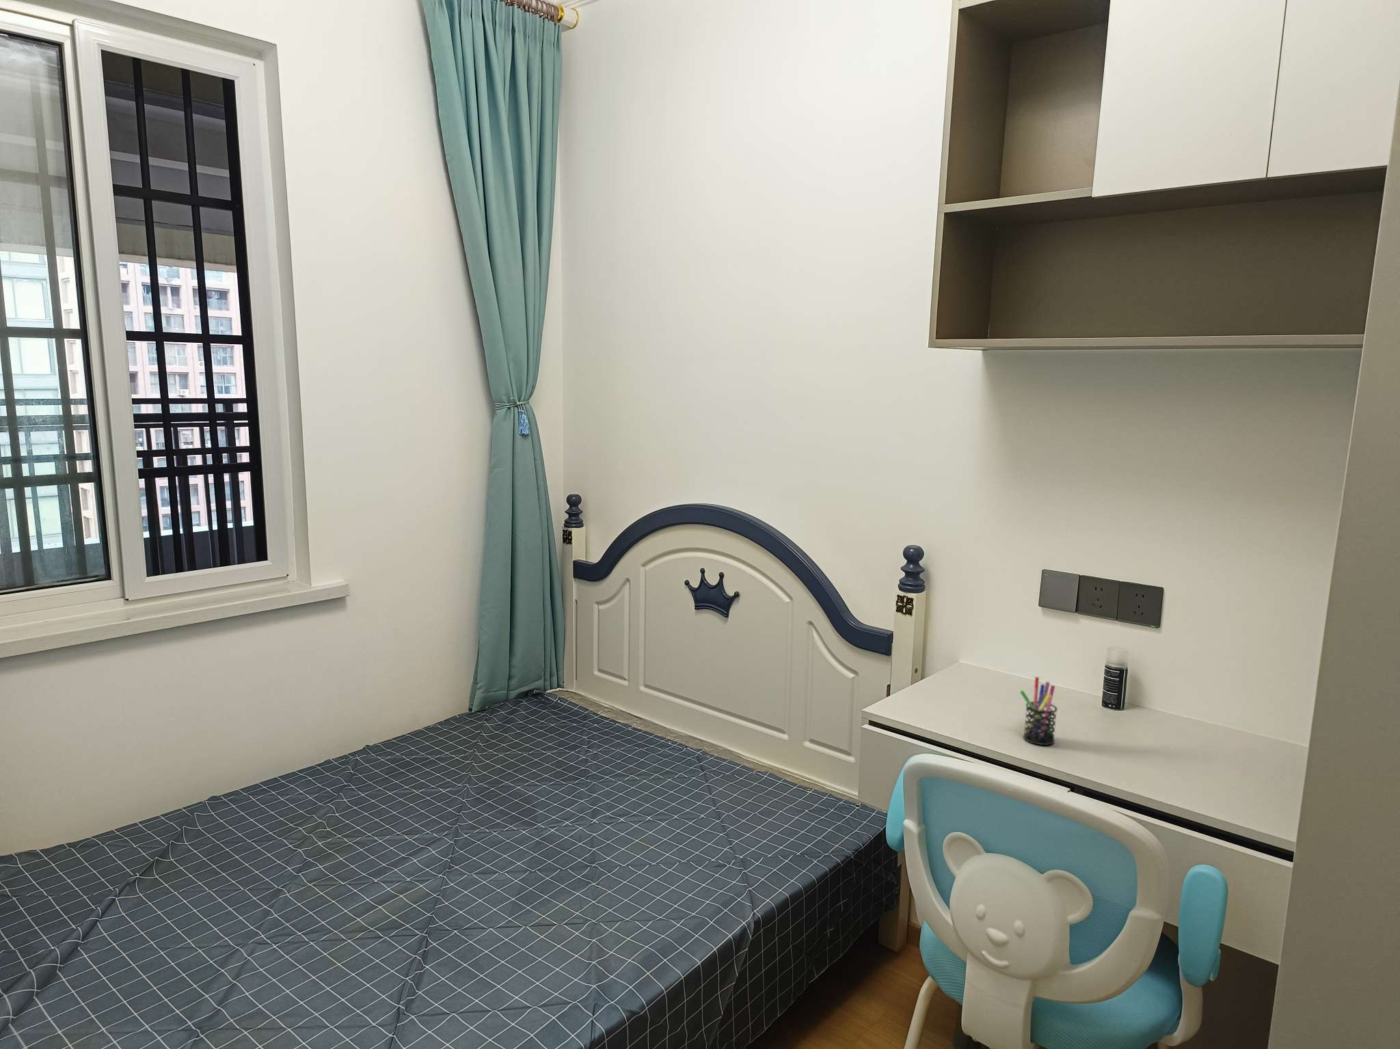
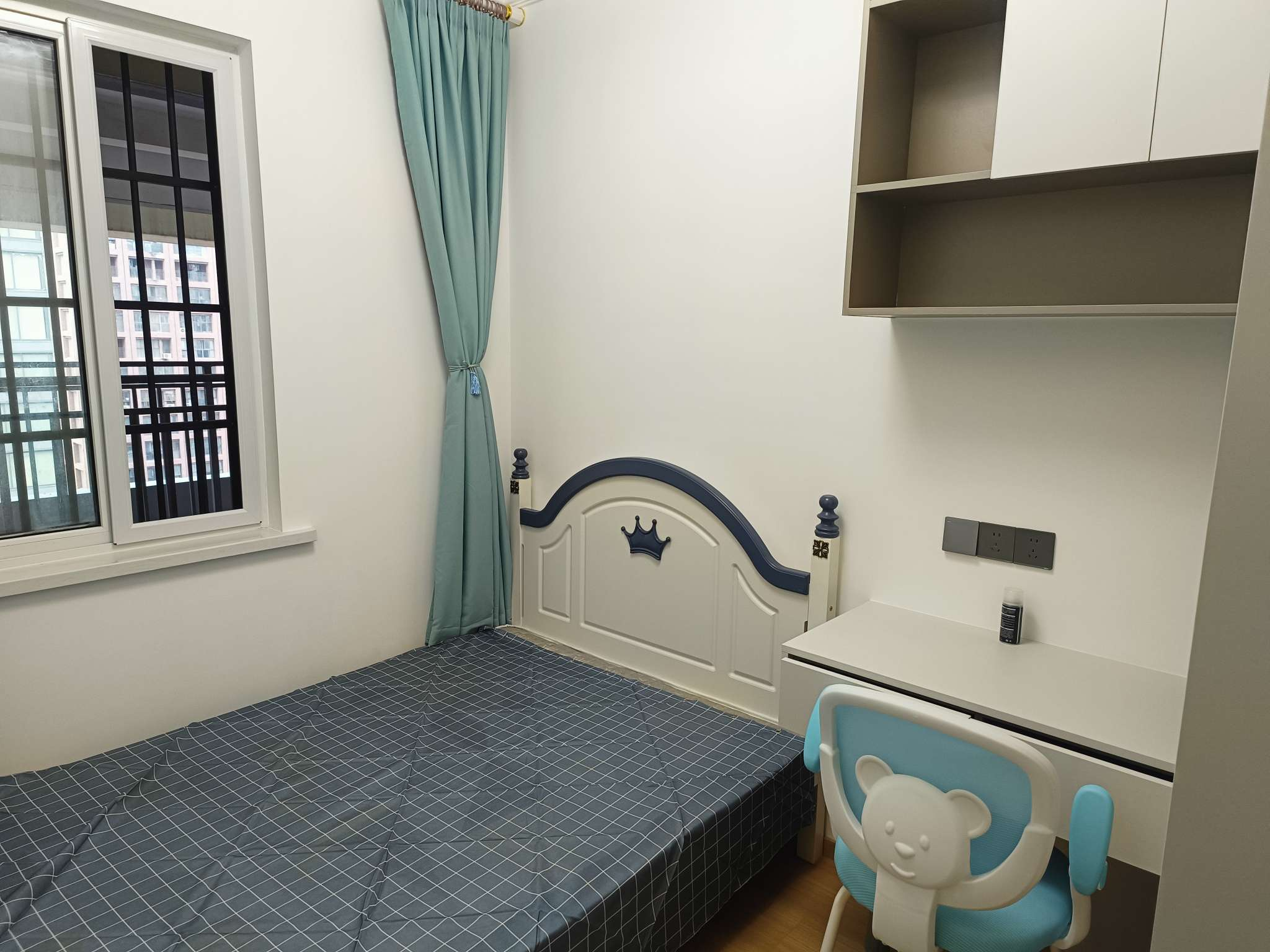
- pen holder (1037, 710)
